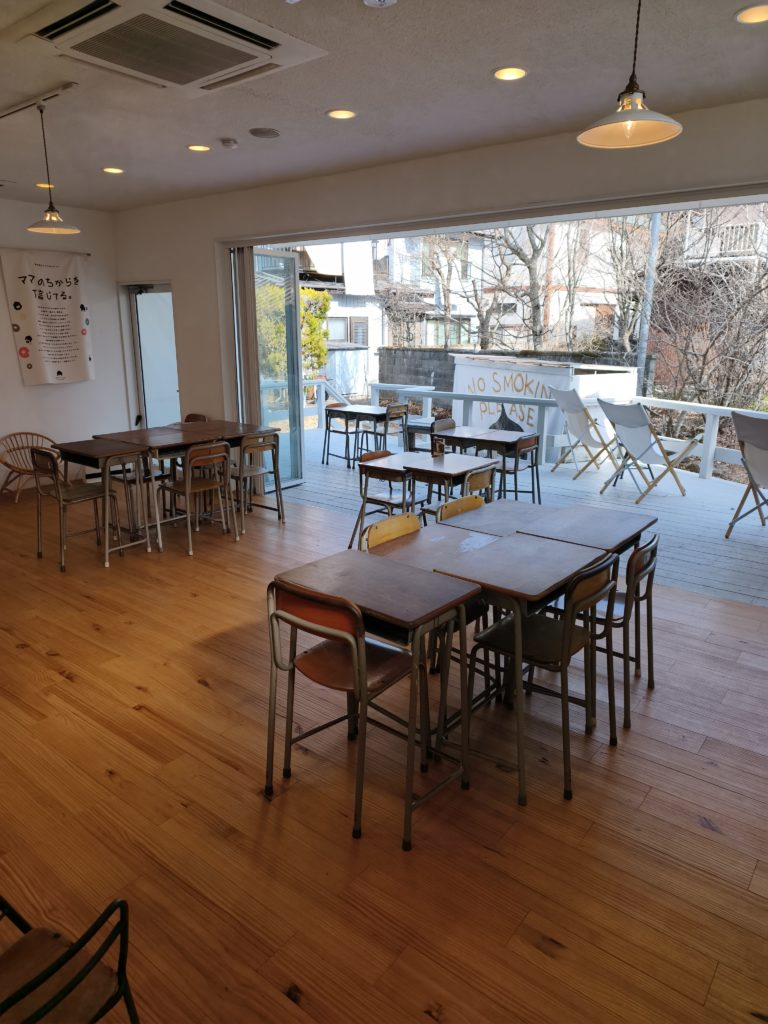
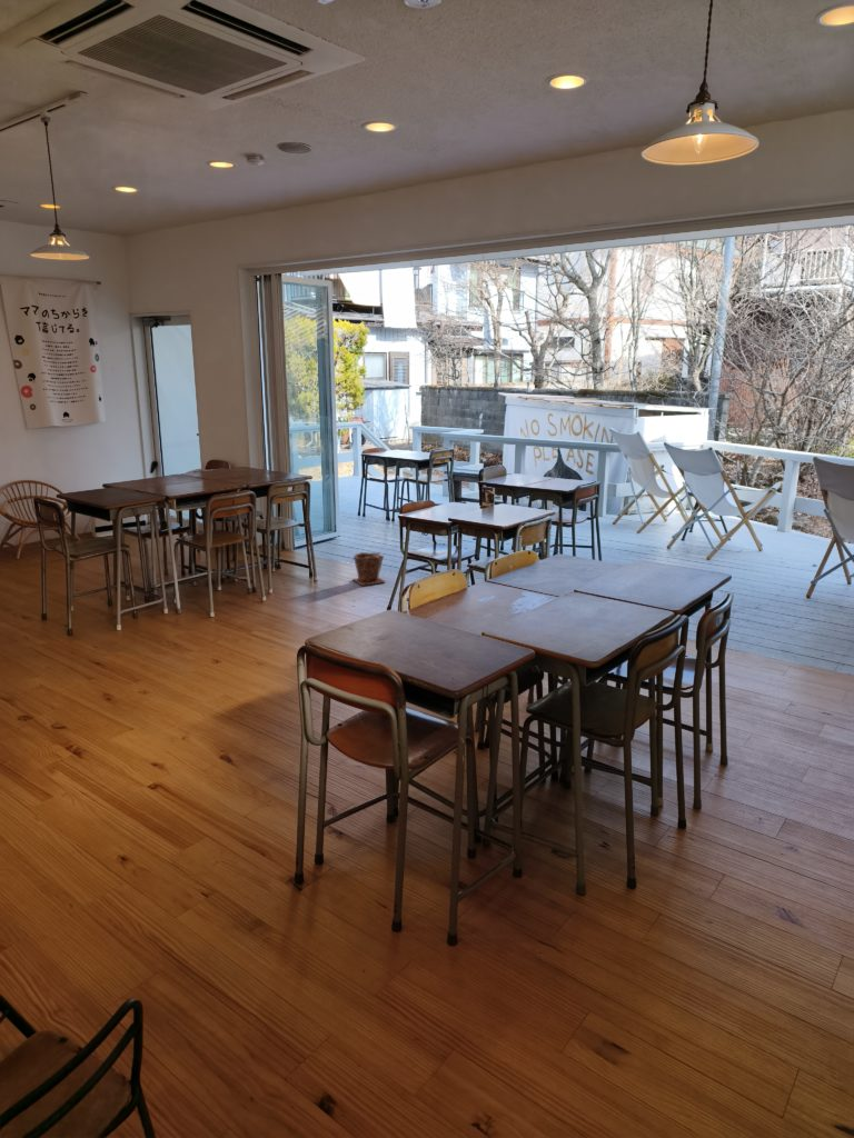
+ plant pot (368, 567)
